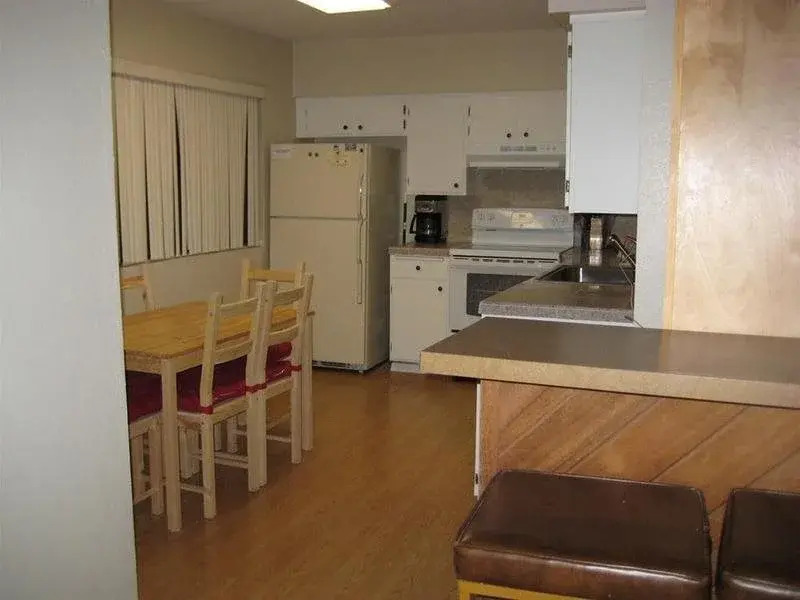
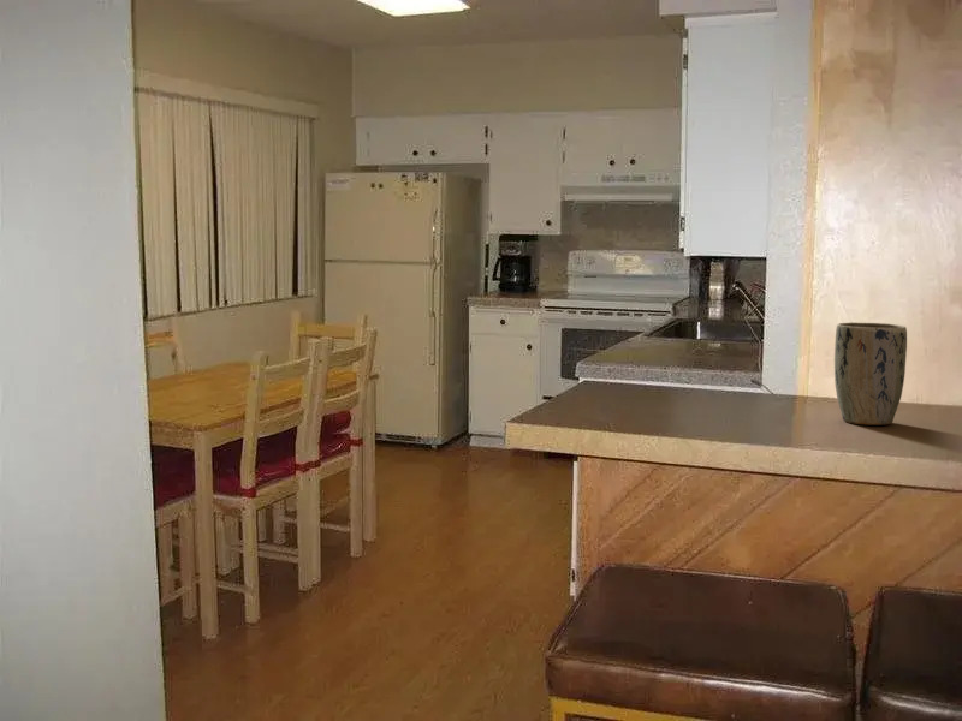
+ plant pot (868, 373)
